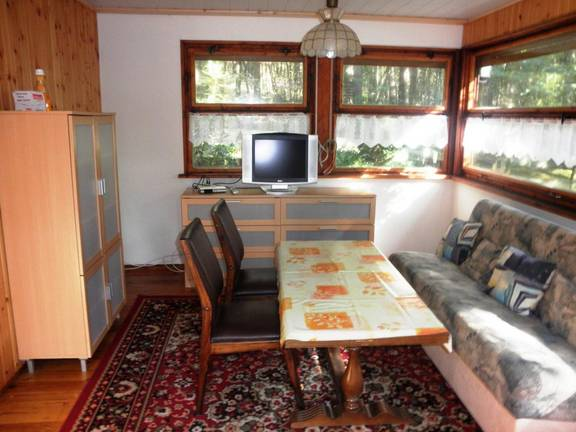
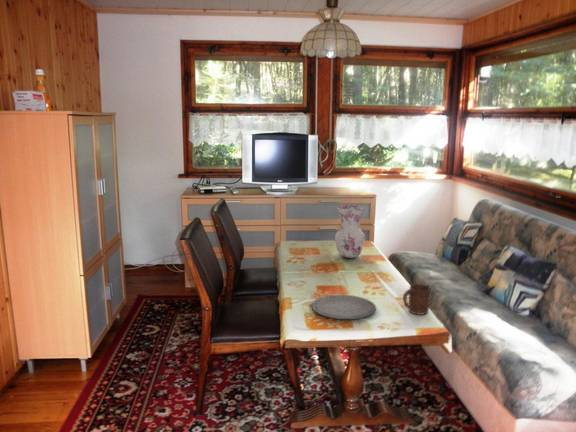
+ cup (417, 300)
+ plate (343, 307)
+ vase (350, 232)
